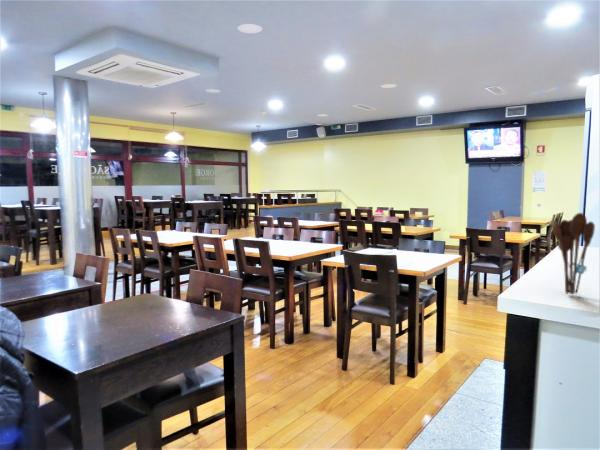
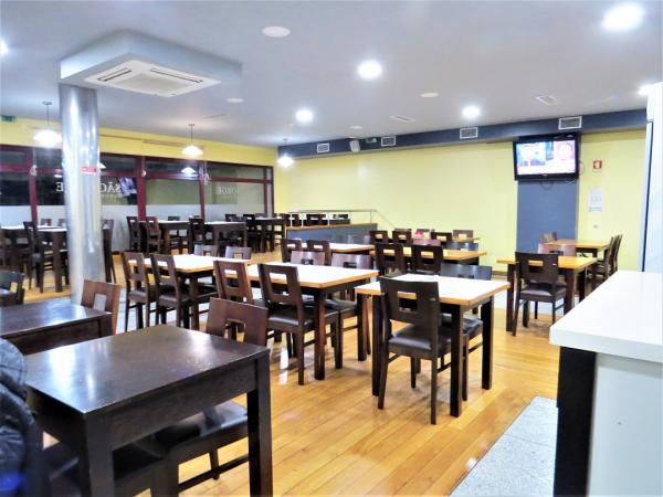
- utensil holder (572, 253)
